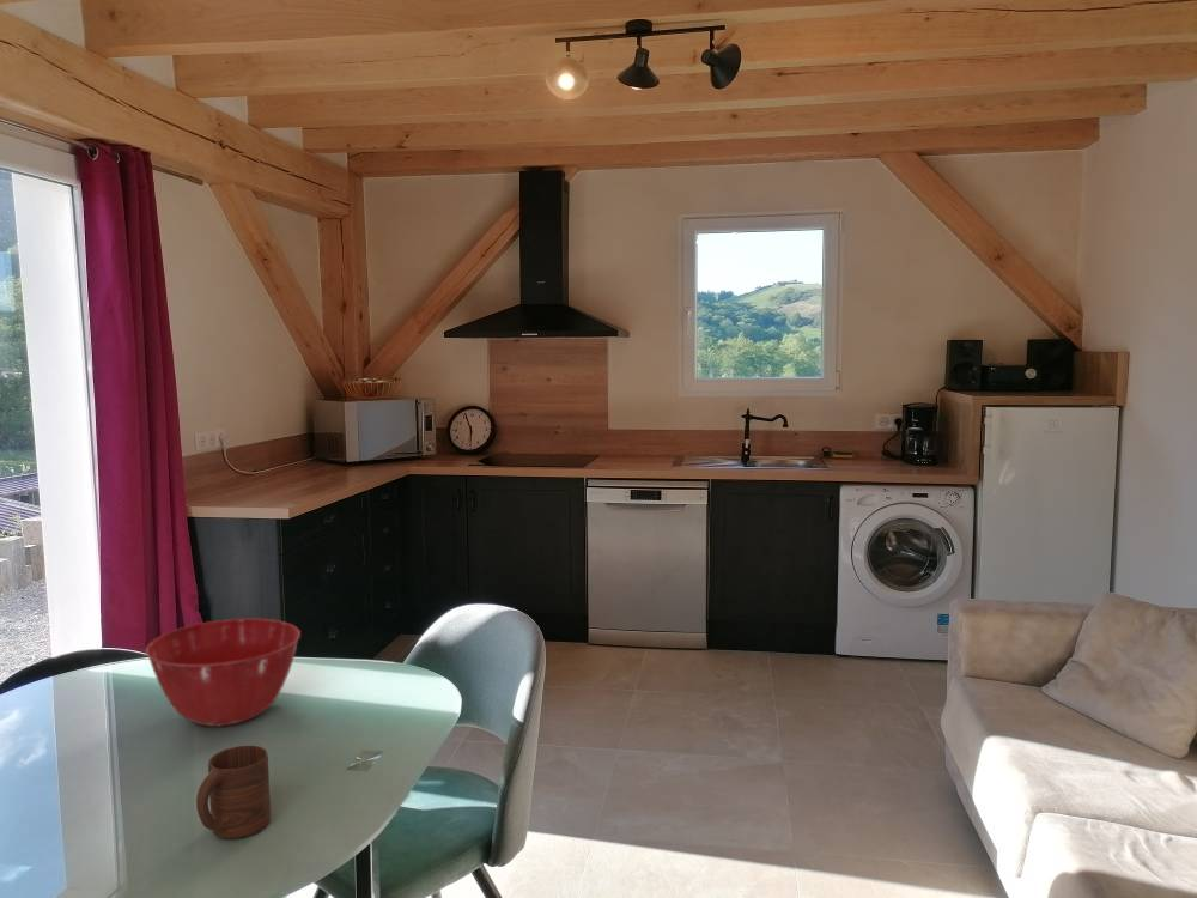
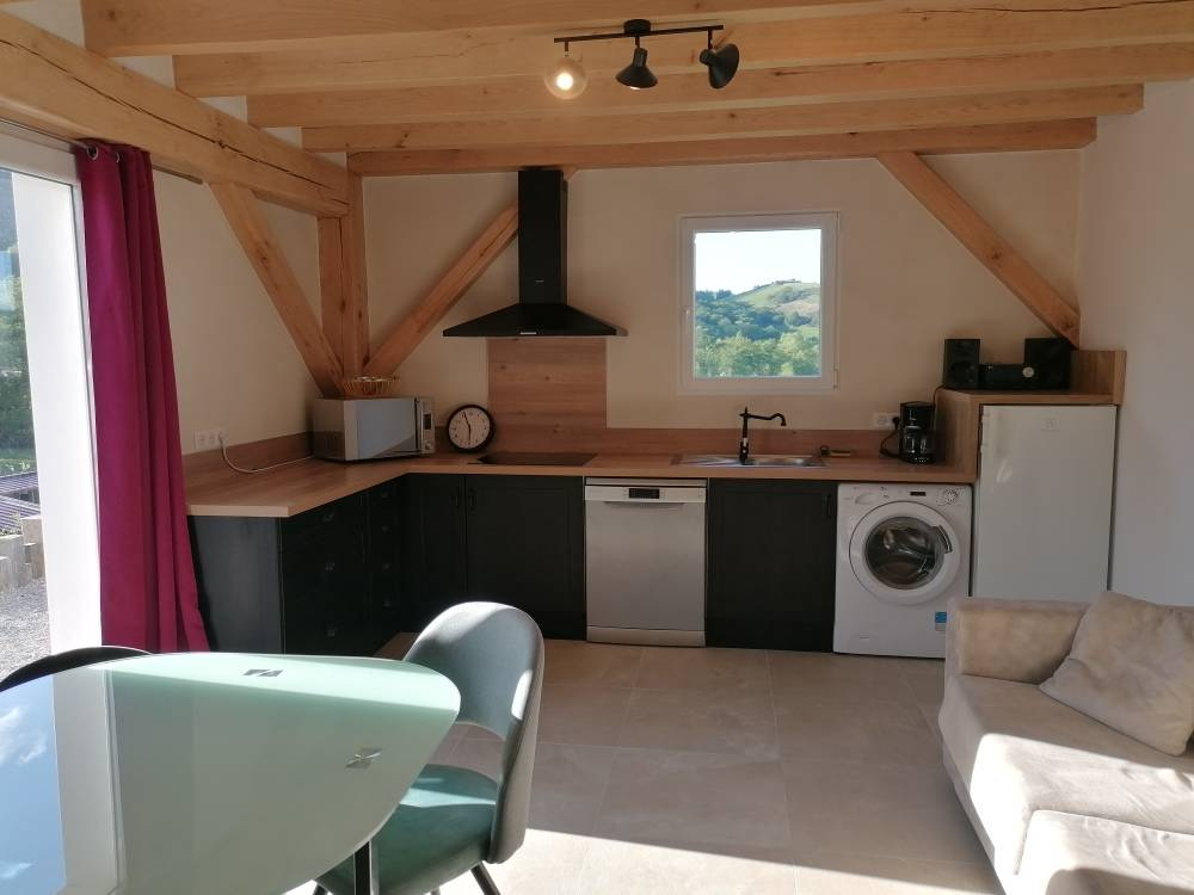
- cup (236, 795)
- mixing bowl (226, 675)
